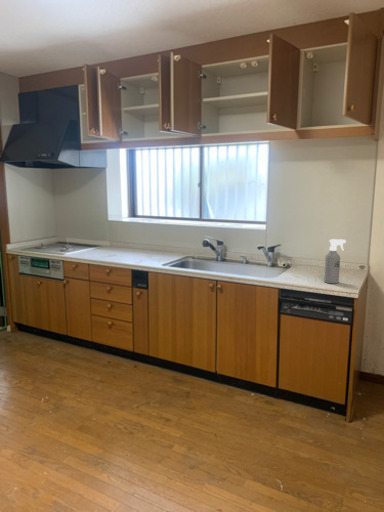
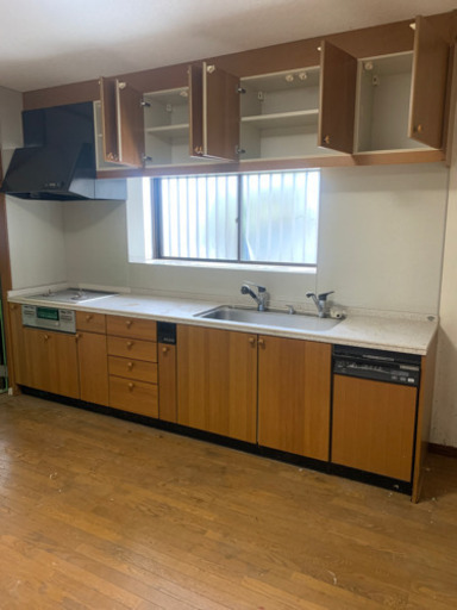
- spray bottle (334, 261)
